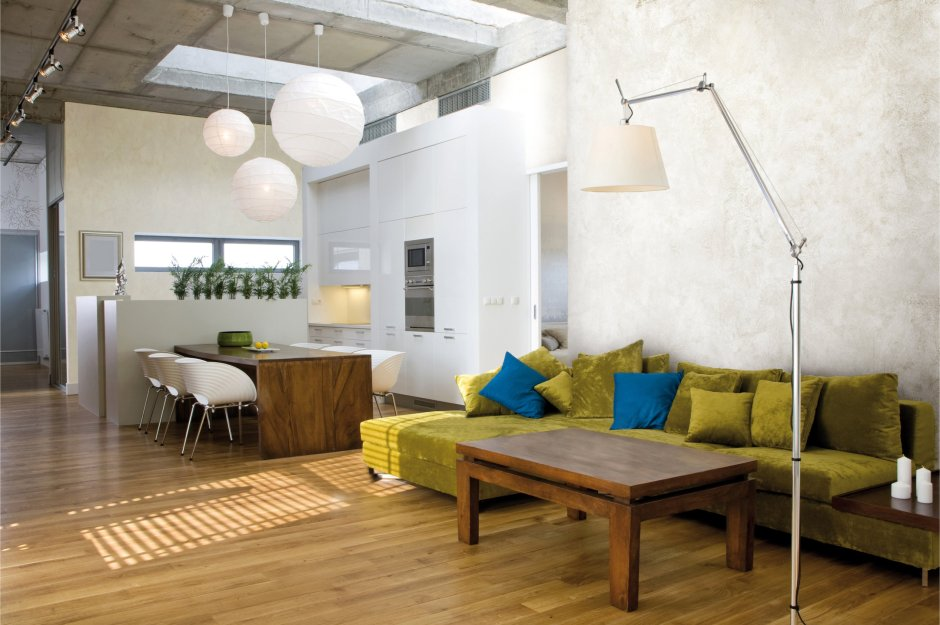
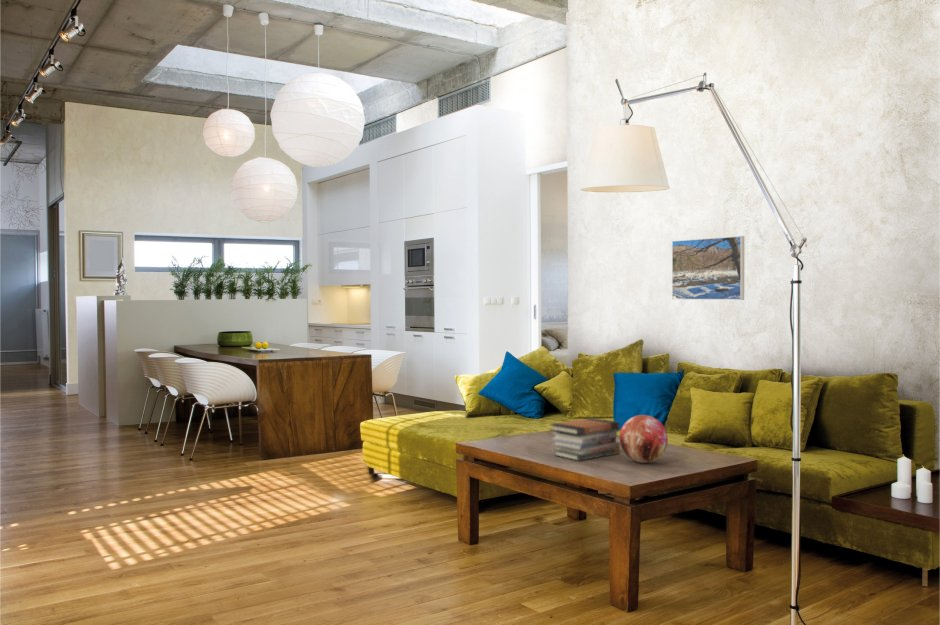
+ book stack (585, 438)
+ decorative orb (643, 438)
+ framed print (706, 269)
